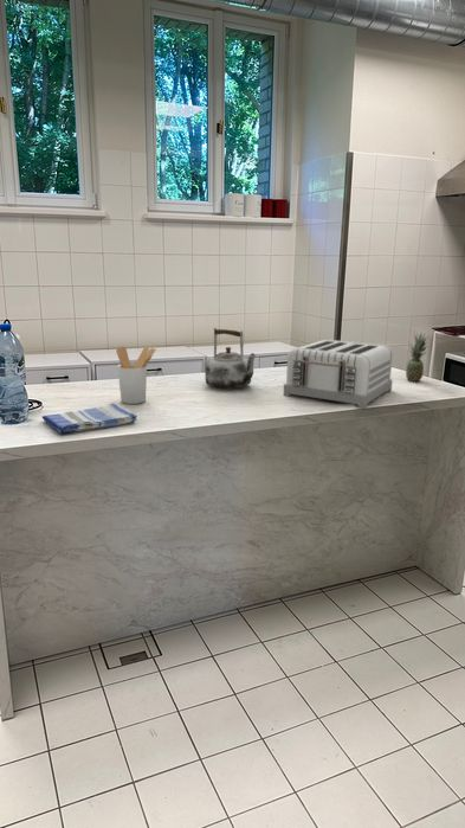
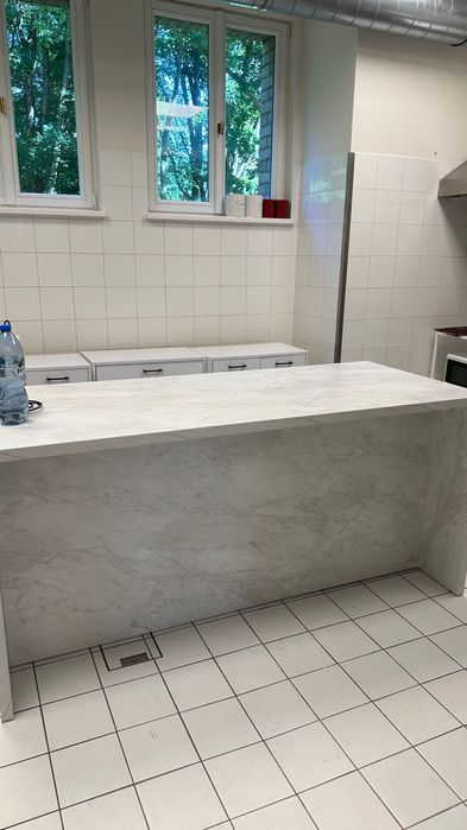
- dish towel (90, 417)
- toaster (337, 371)
- fruit (416, 357)
- kettle (232, 358)
- utensil holder (137, 373)
